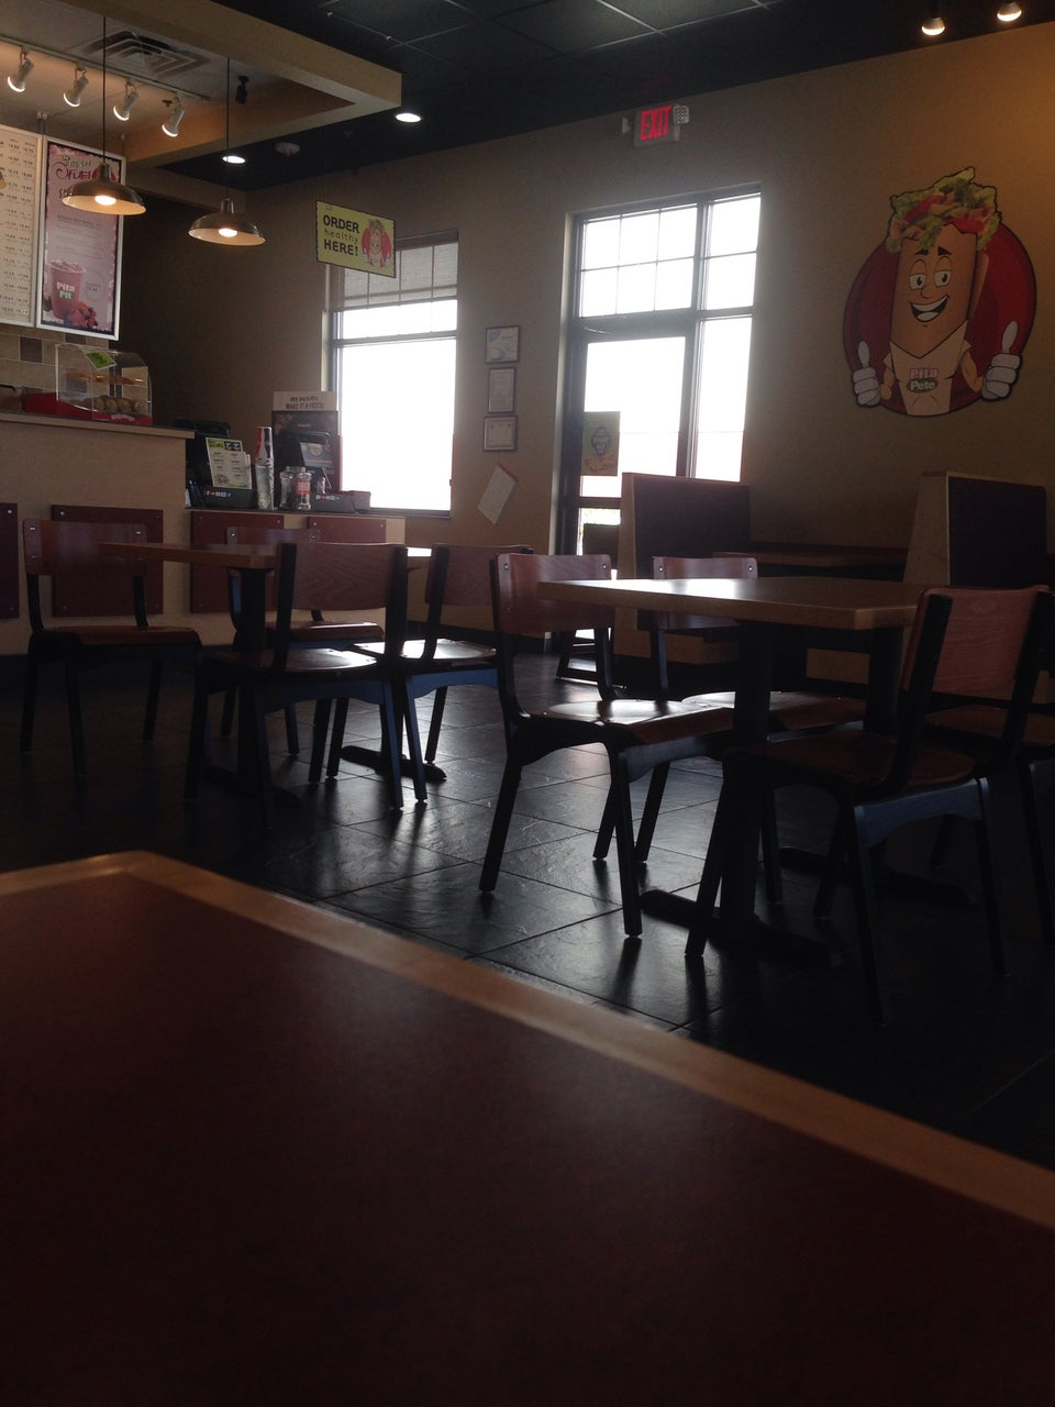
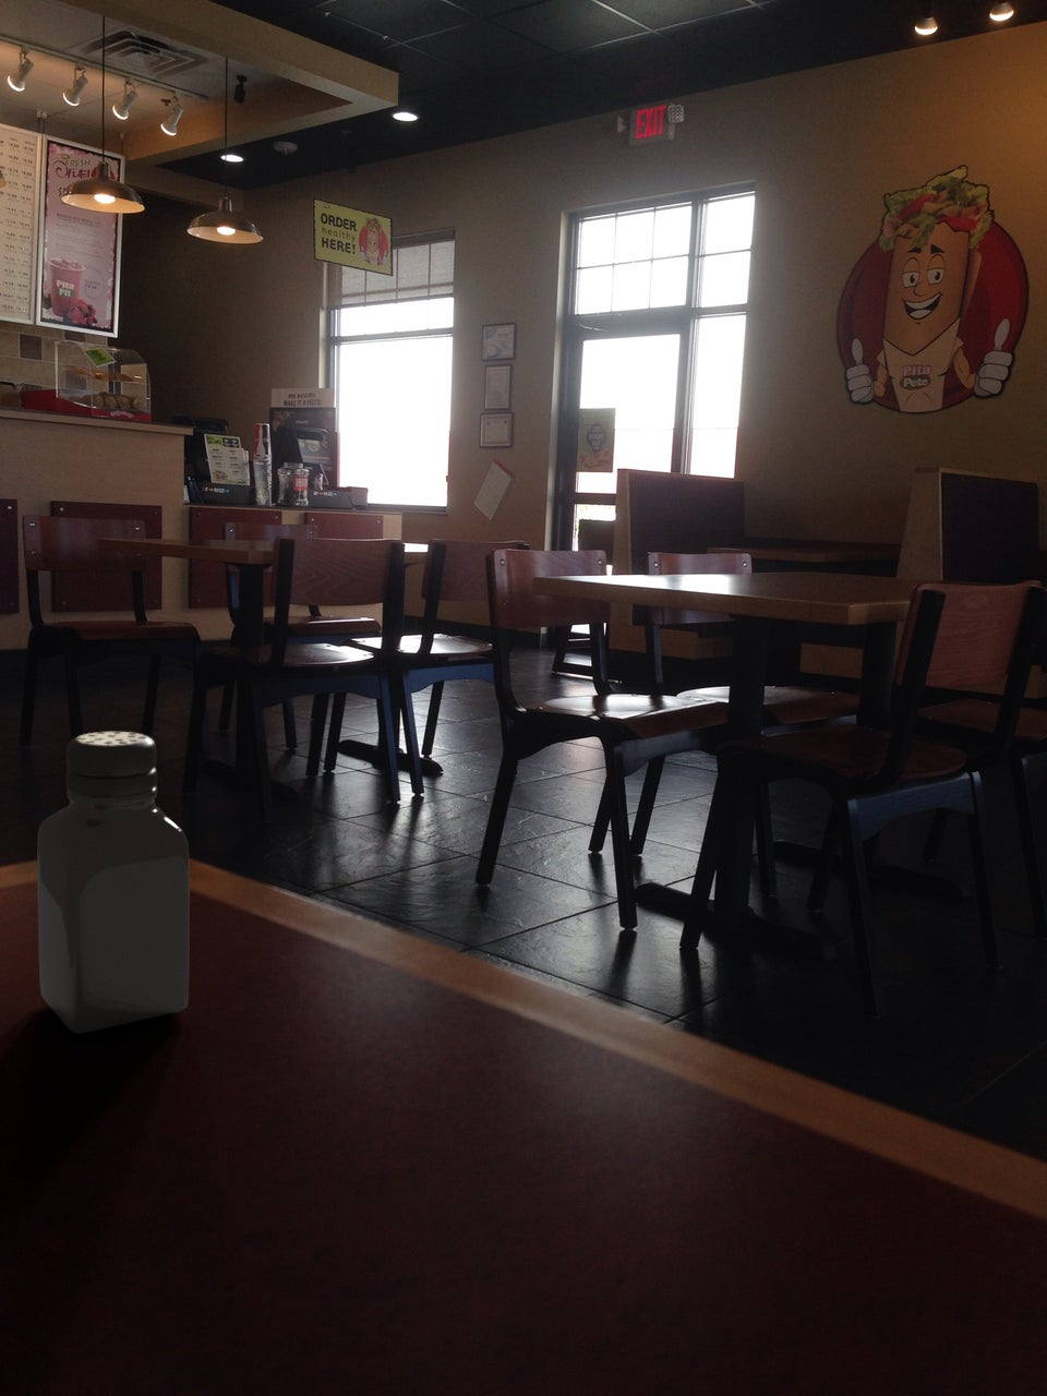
+ saltshaker (112, 873)
